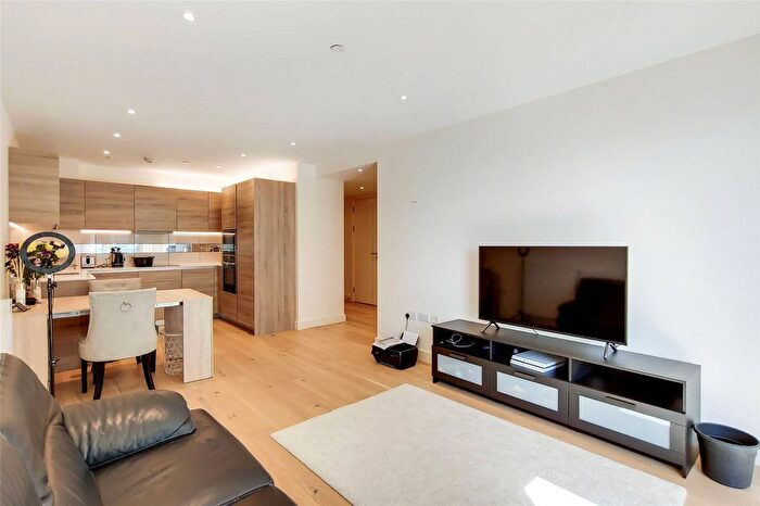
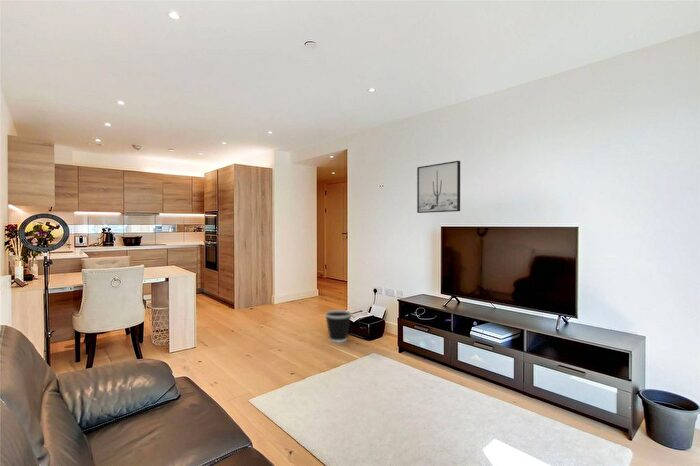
+ wall art (437, 188)
+ wastebasket (338, 326)
